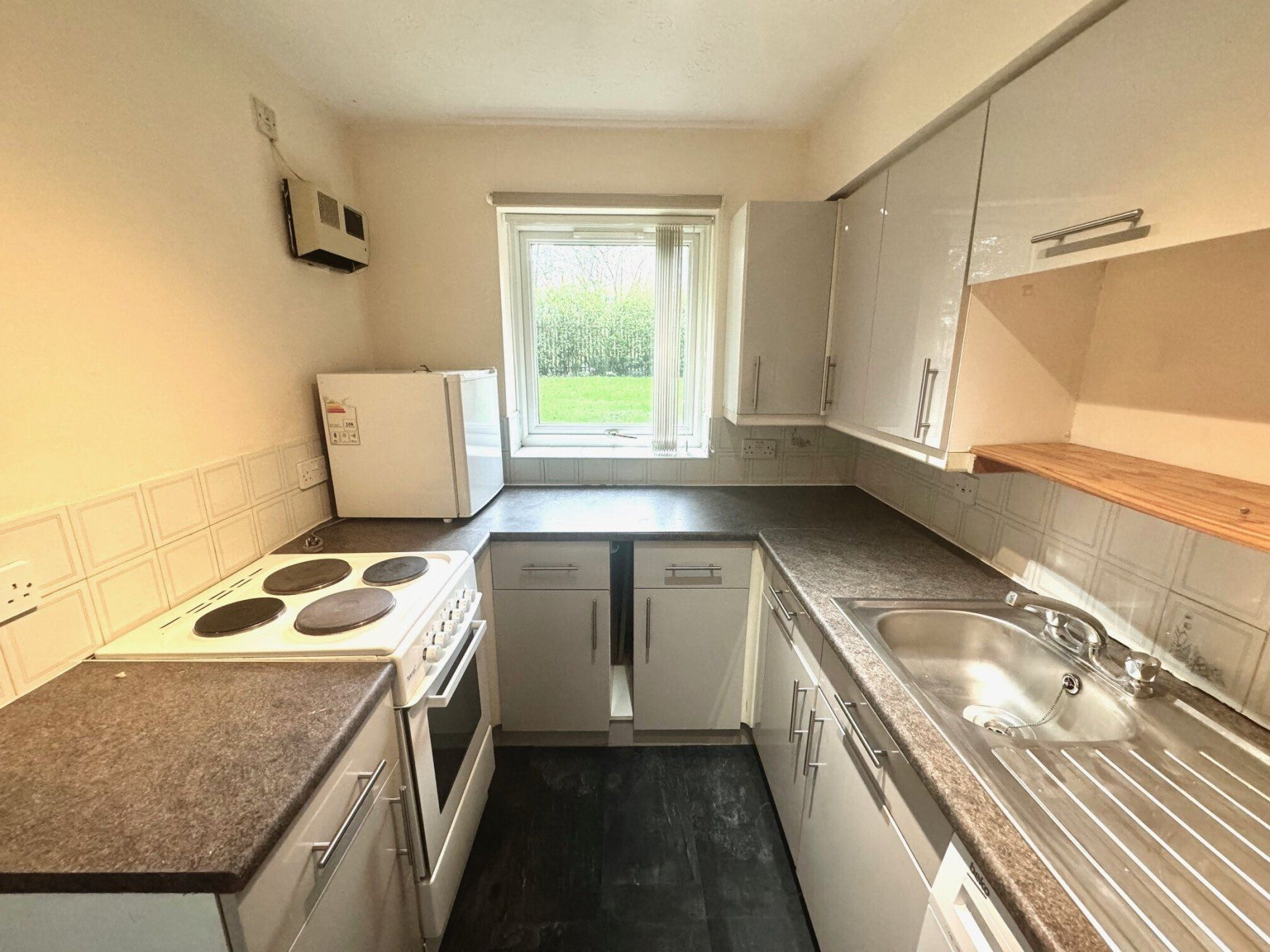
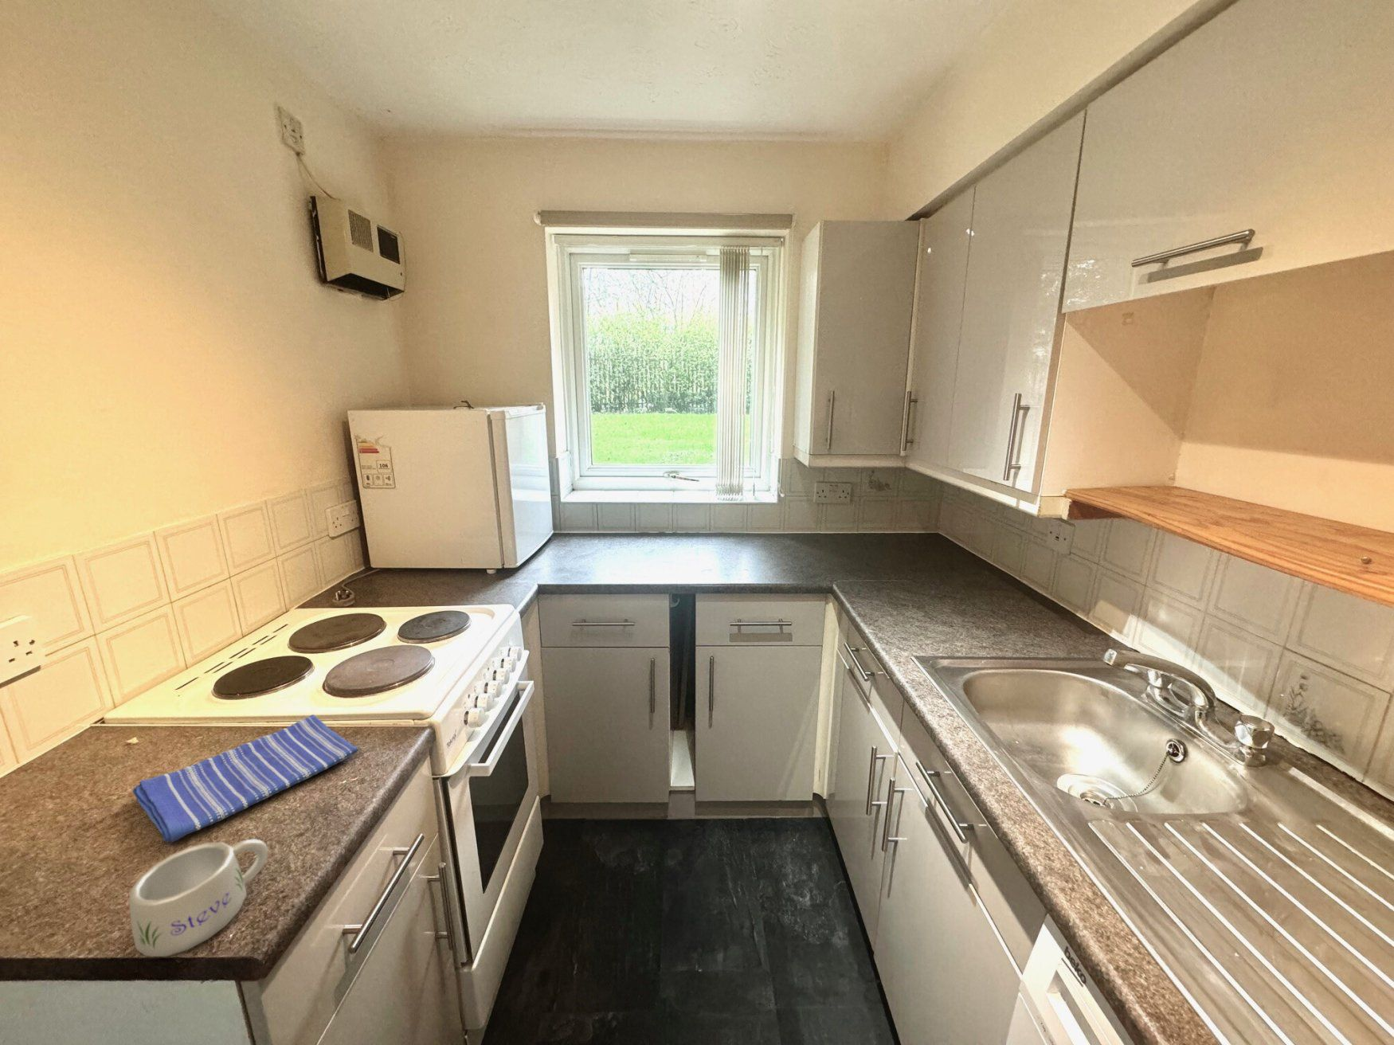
+ dish towel (251, 767)
+ mug (205, 887)
